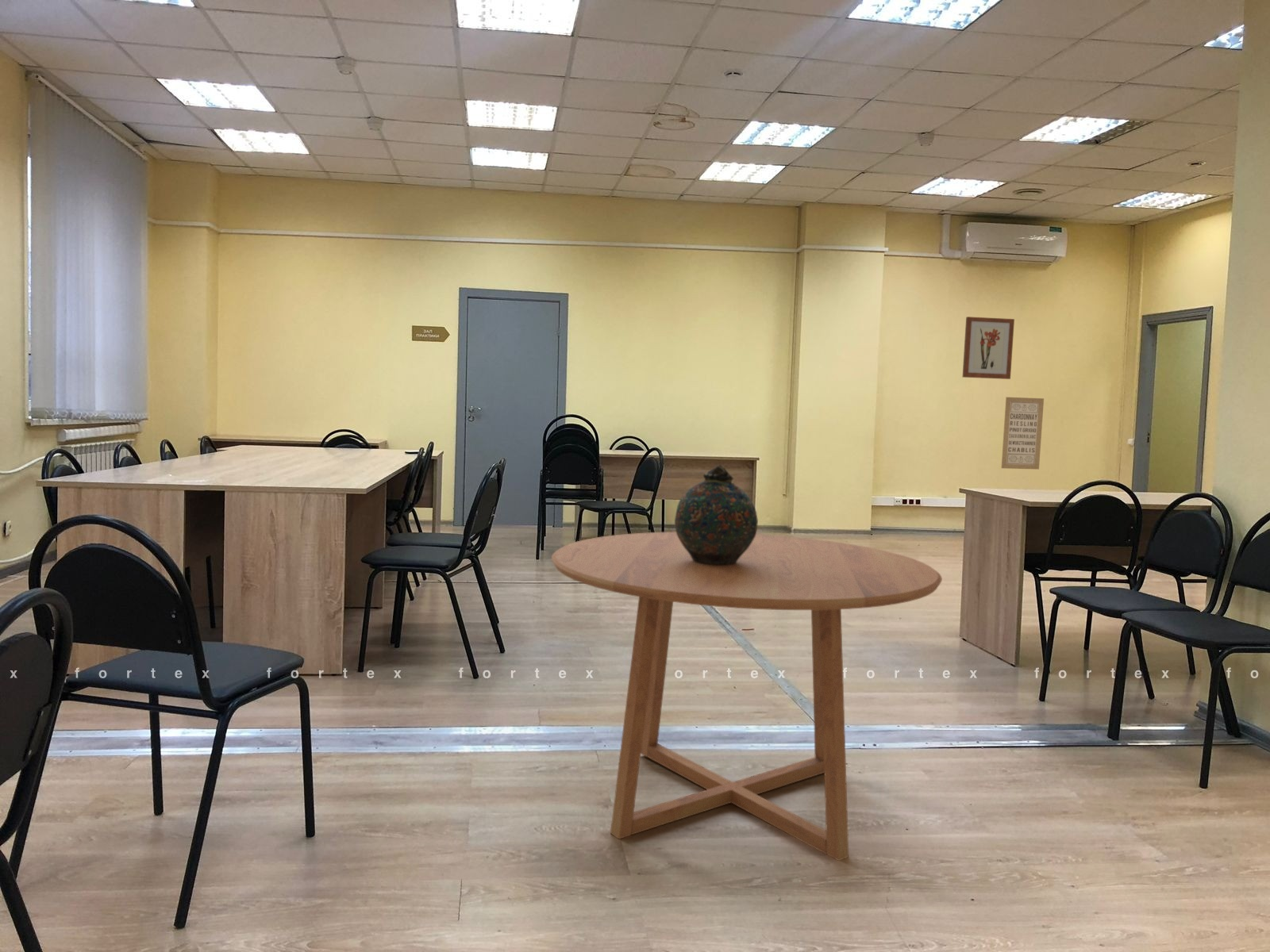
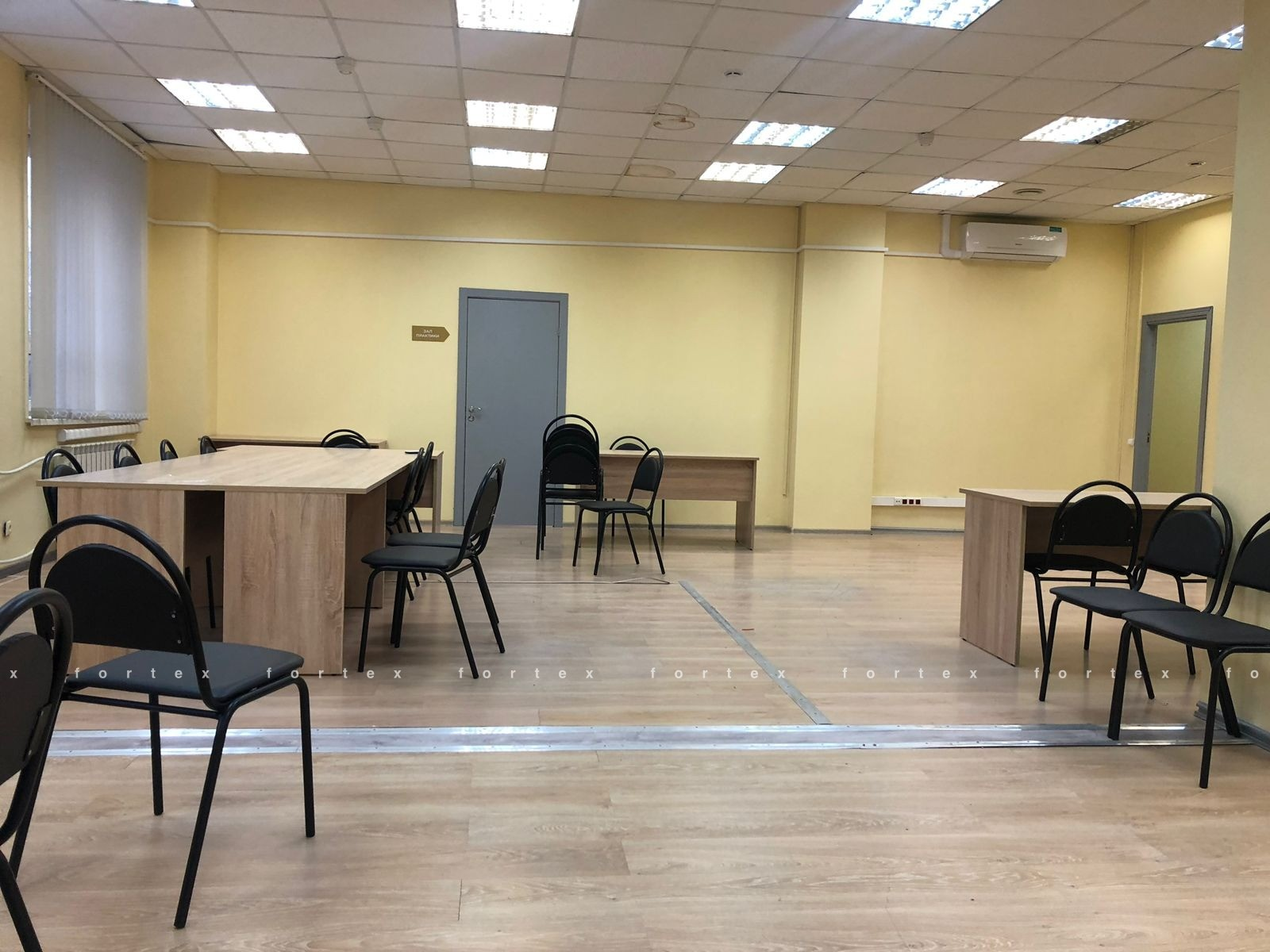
- snuff bottle (716, 512)
- wall art (1022, 433)
- dining table (665, 671)
- wall art (988, 347)
